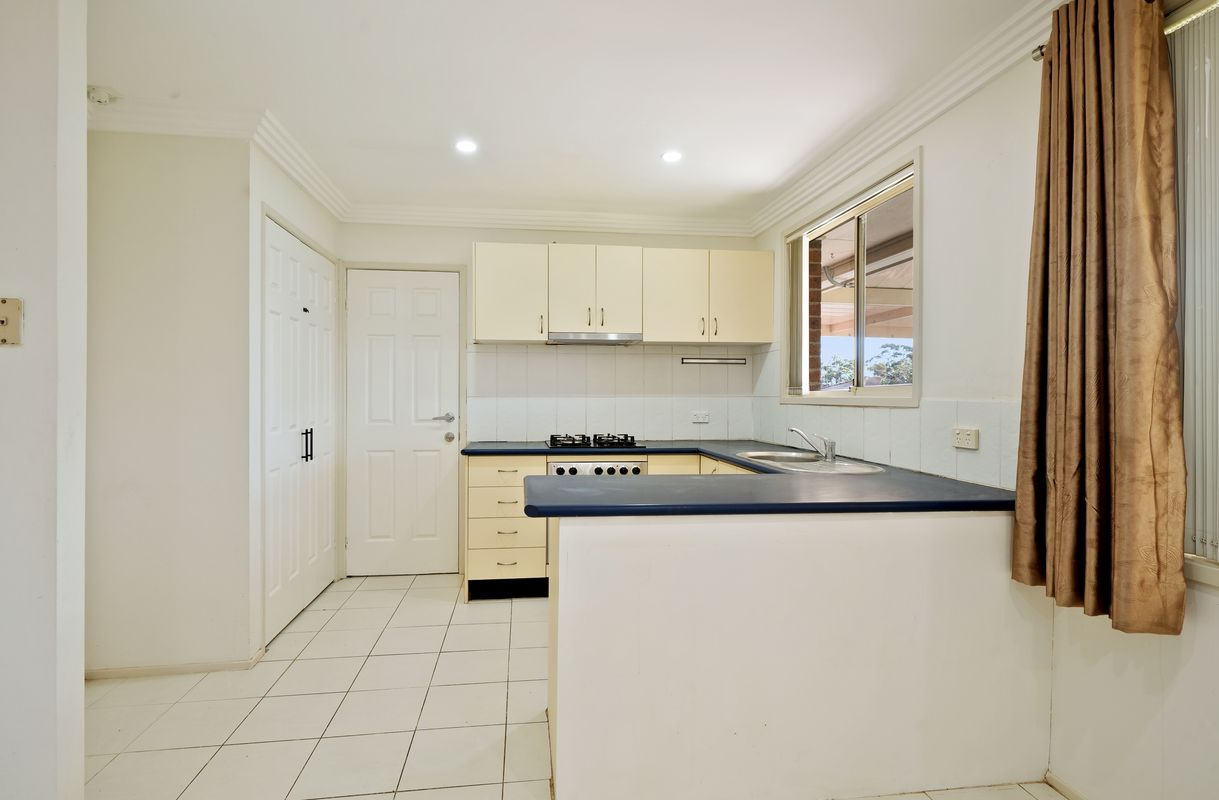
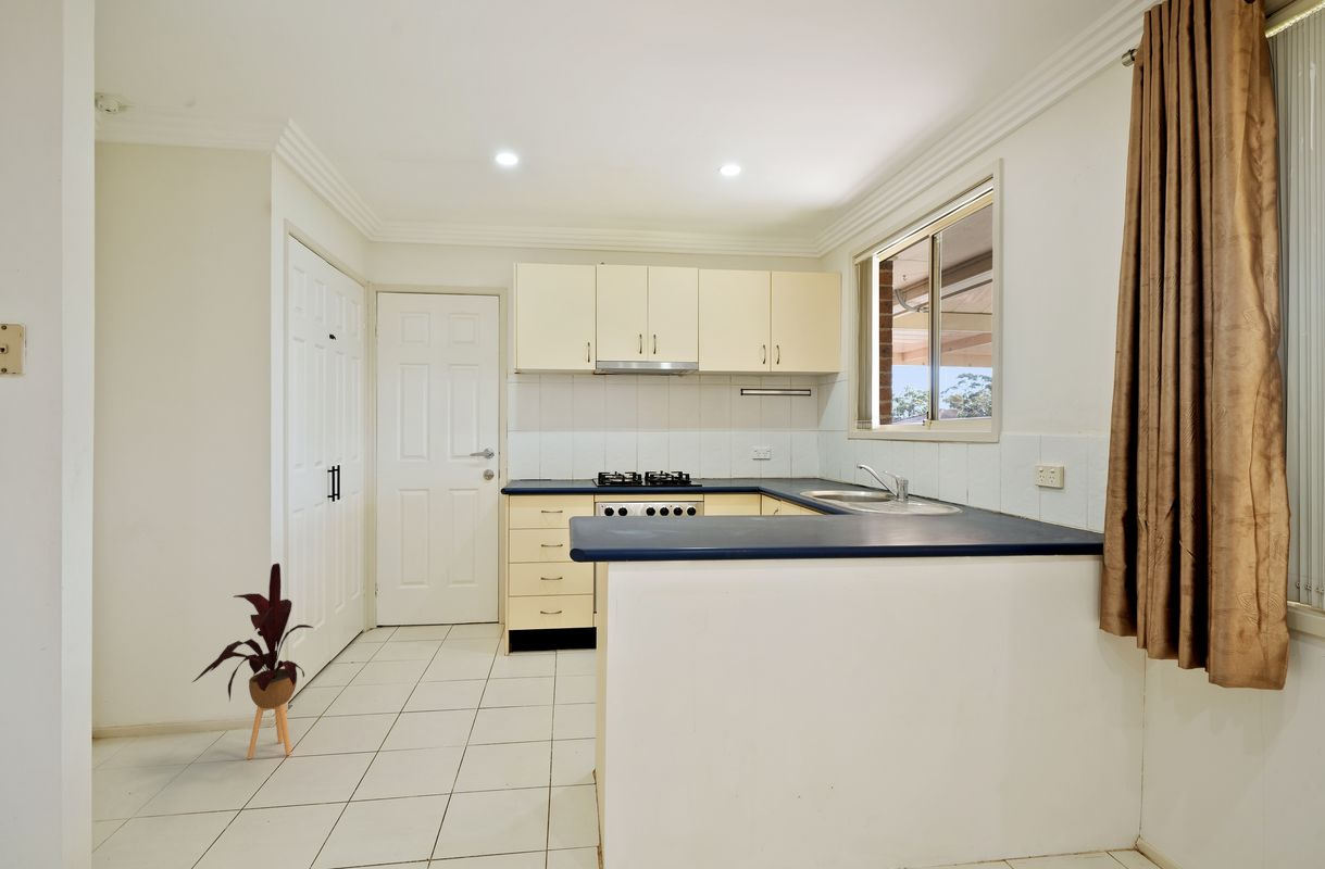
+ house plant (260, 657)
